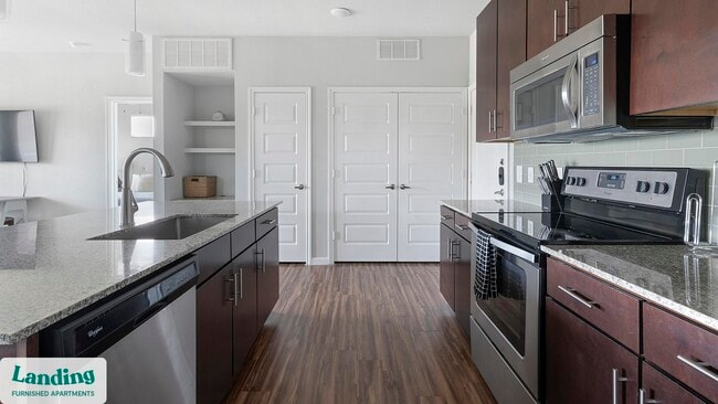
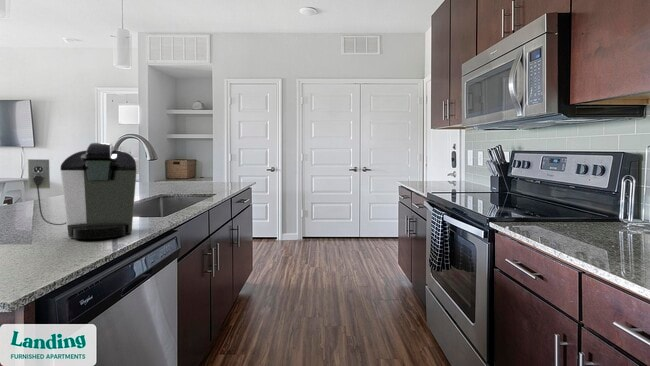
+ coffee maker (80, 188)
